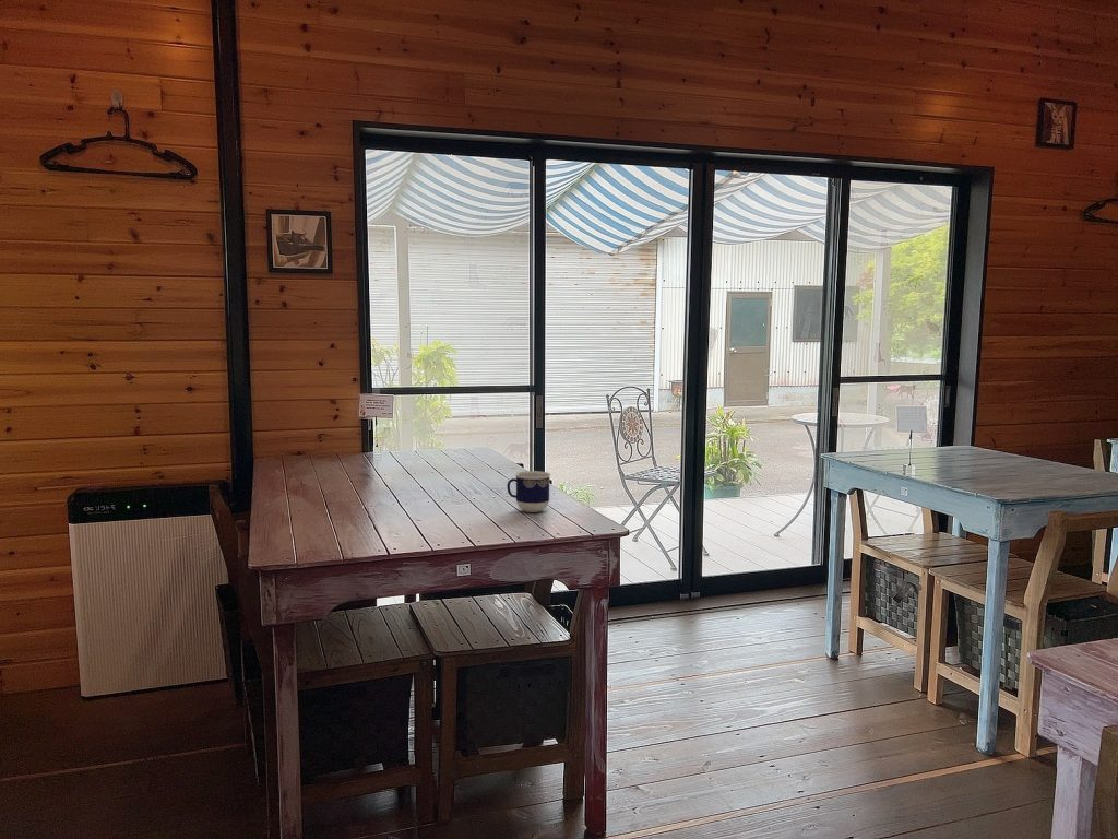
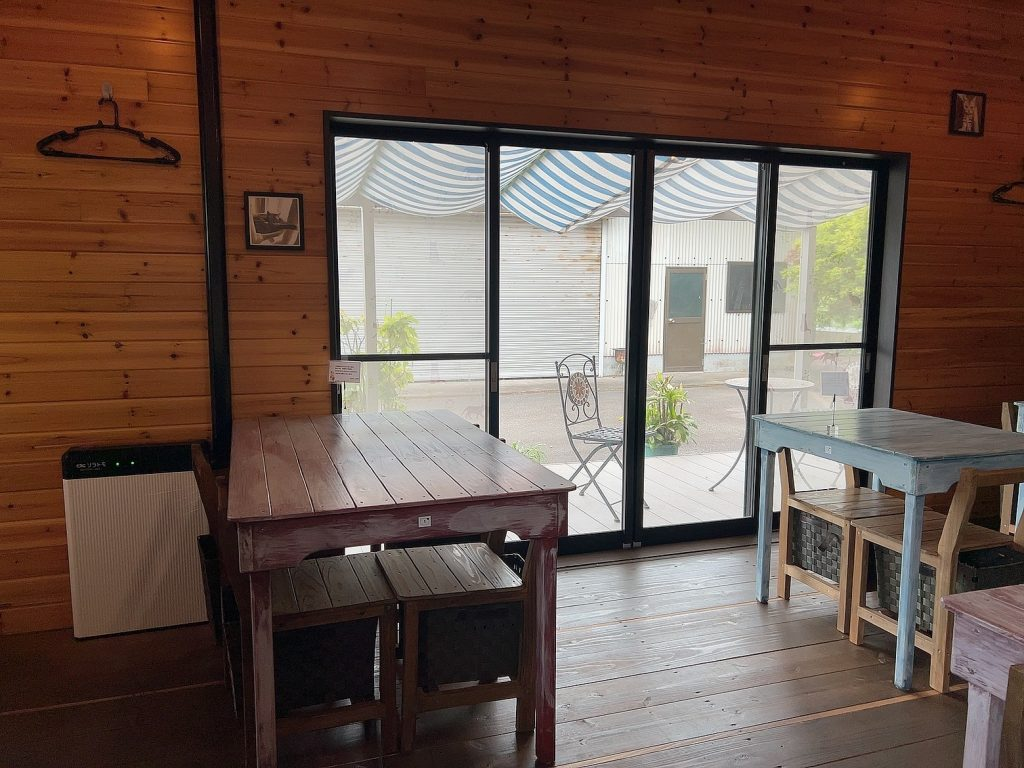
- cup (527, 492)
